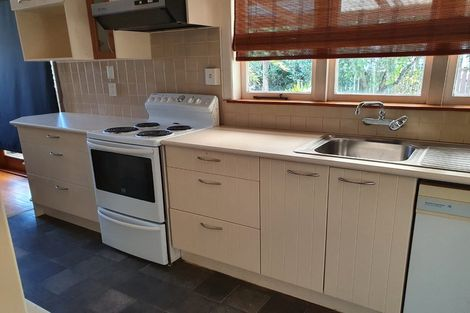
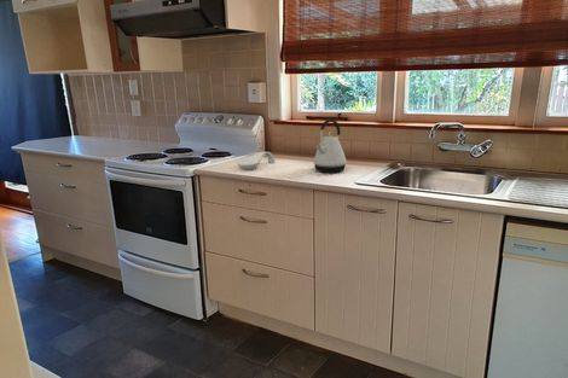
+ spoon rest (256, 159)
+ kettle (329, 145)
